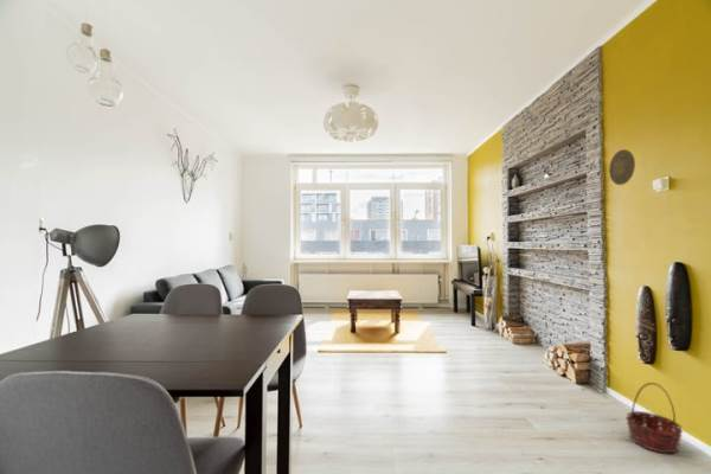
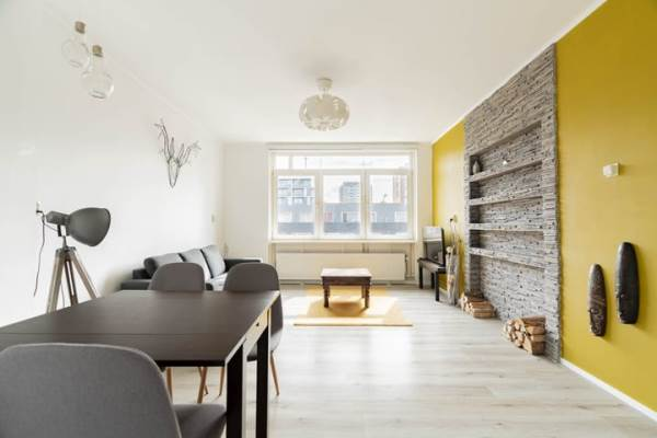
- decorative plate (620, 167)
- basket (653, 414)
